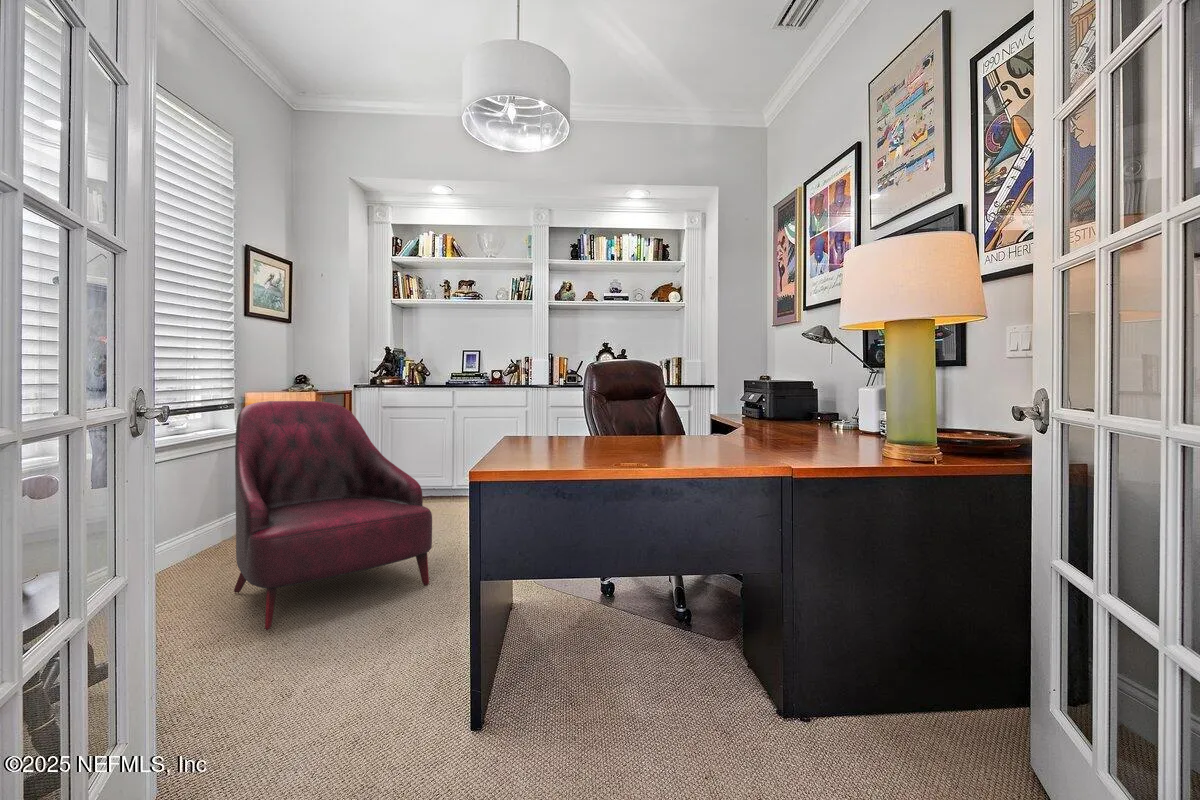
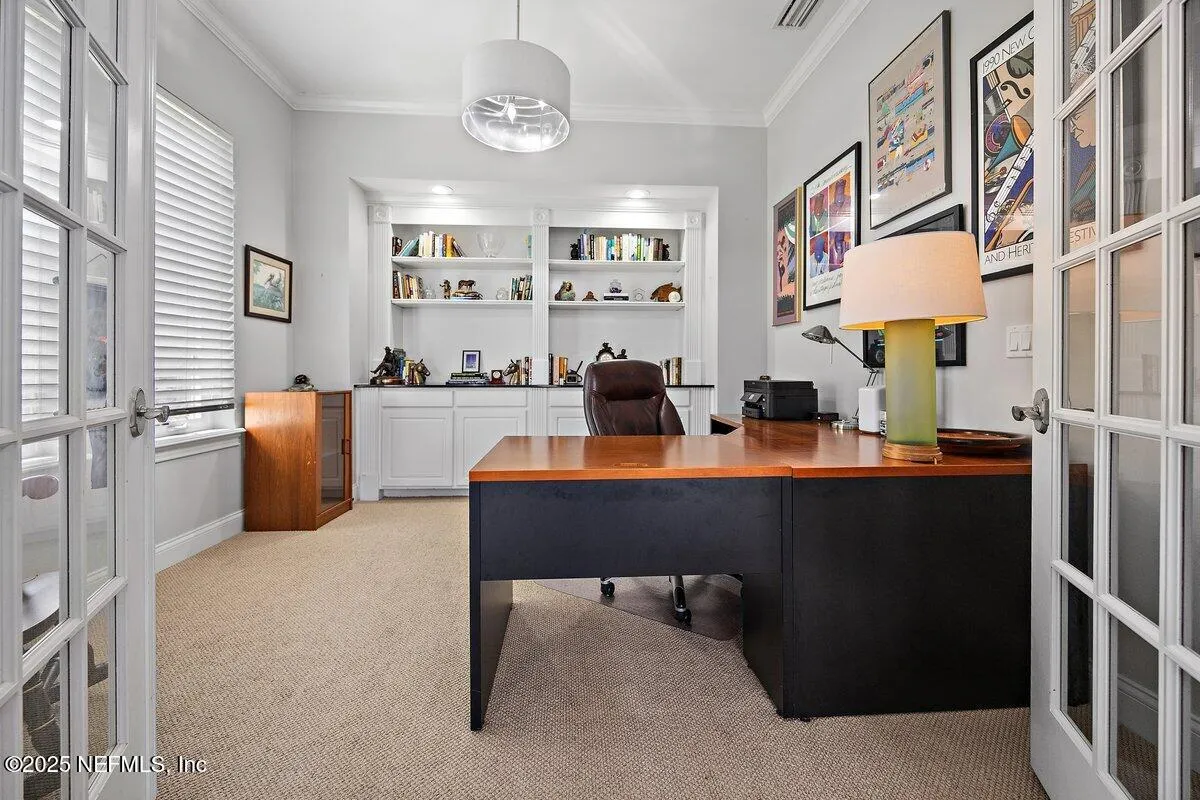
- armchair (323, 493)
